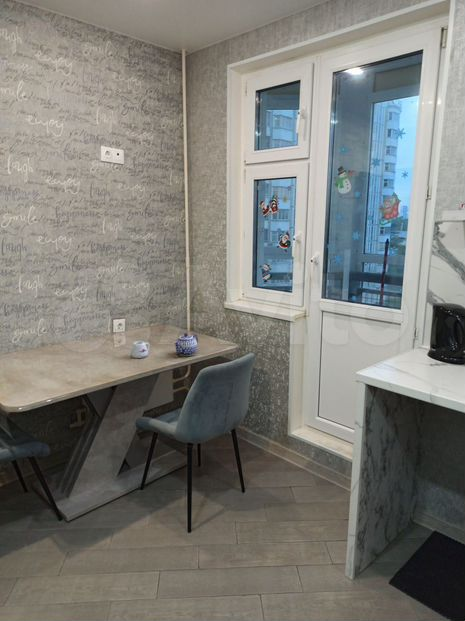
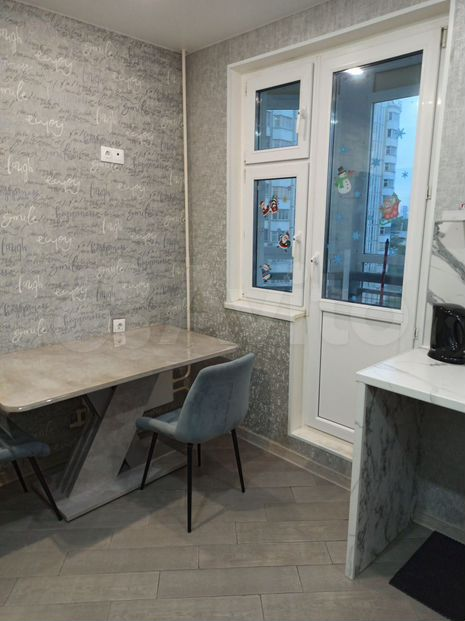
- mug (141, 348)
- teapot (186, 343)
